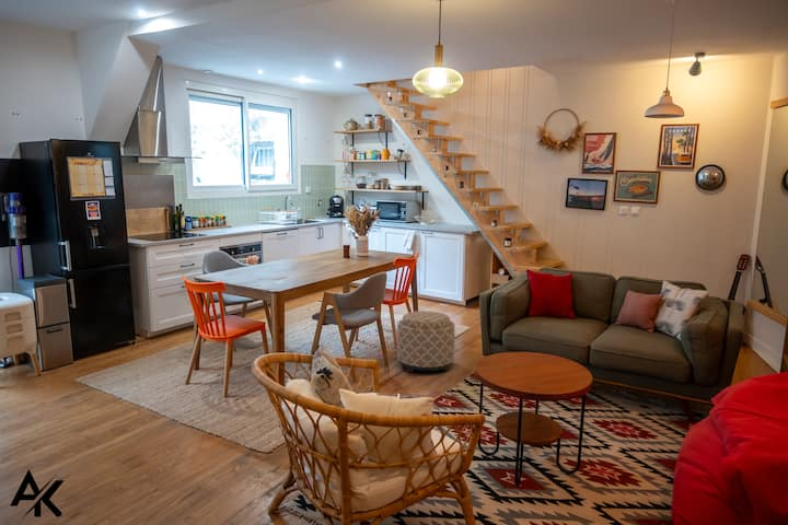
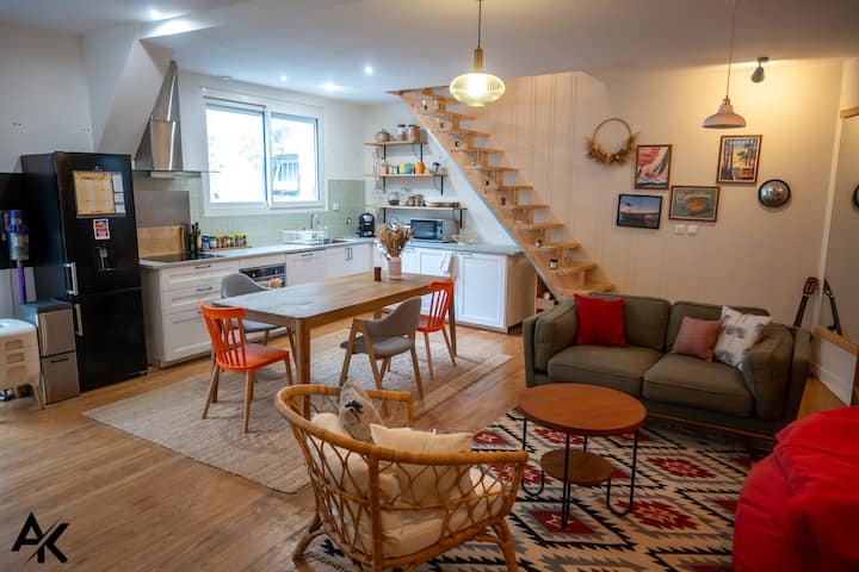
- ottoman (426, 339)
